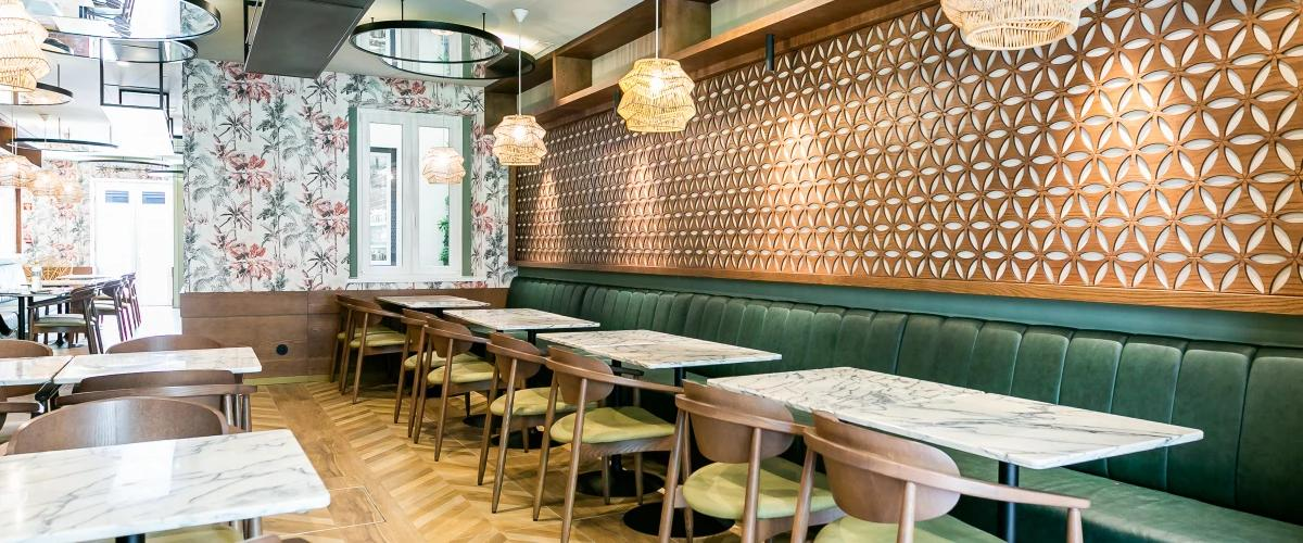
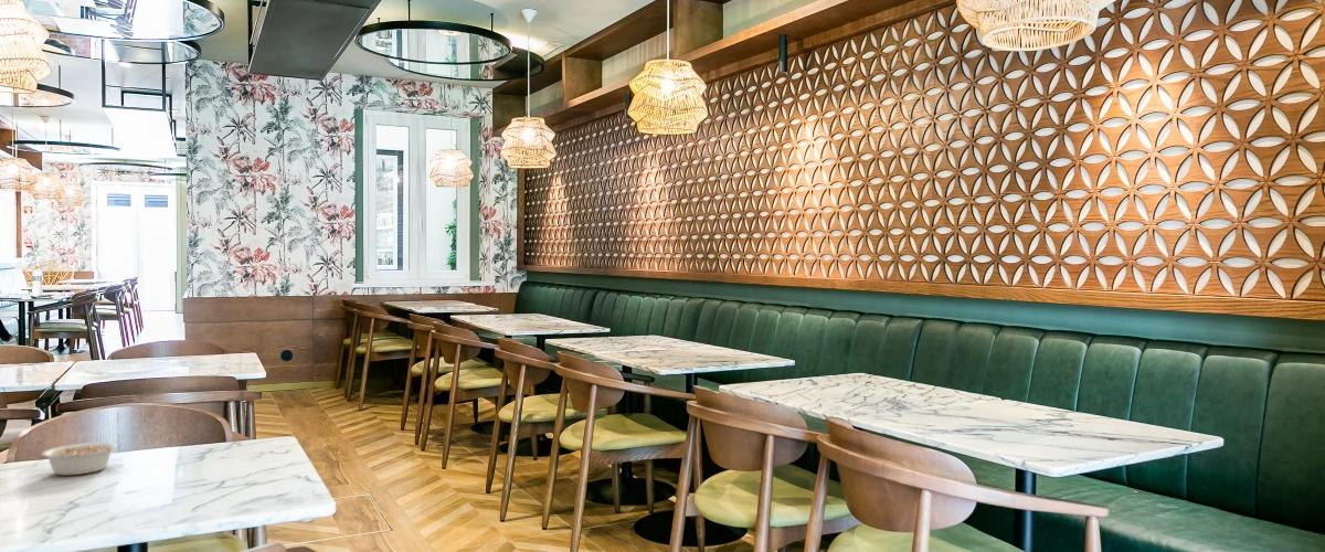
+ legume (83, 457)
